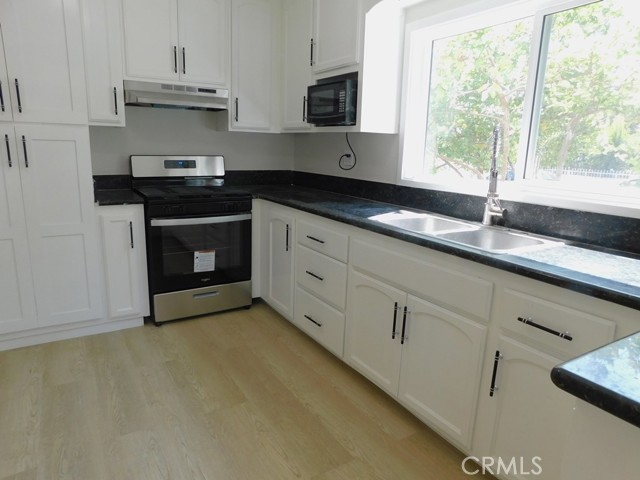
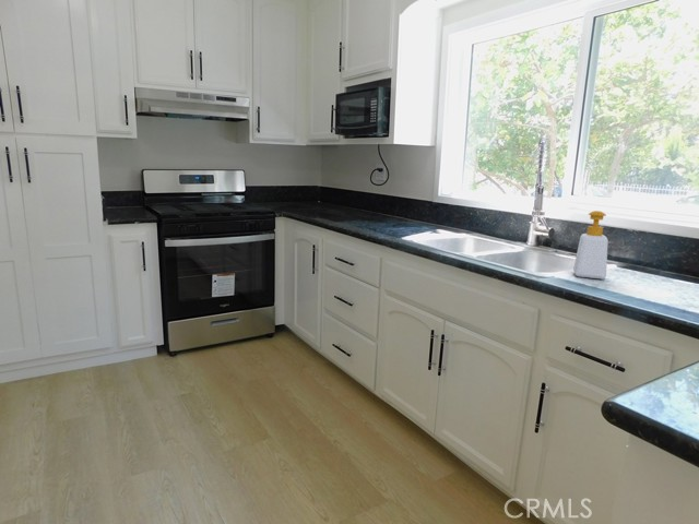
+ soap bottle (592, 242)
